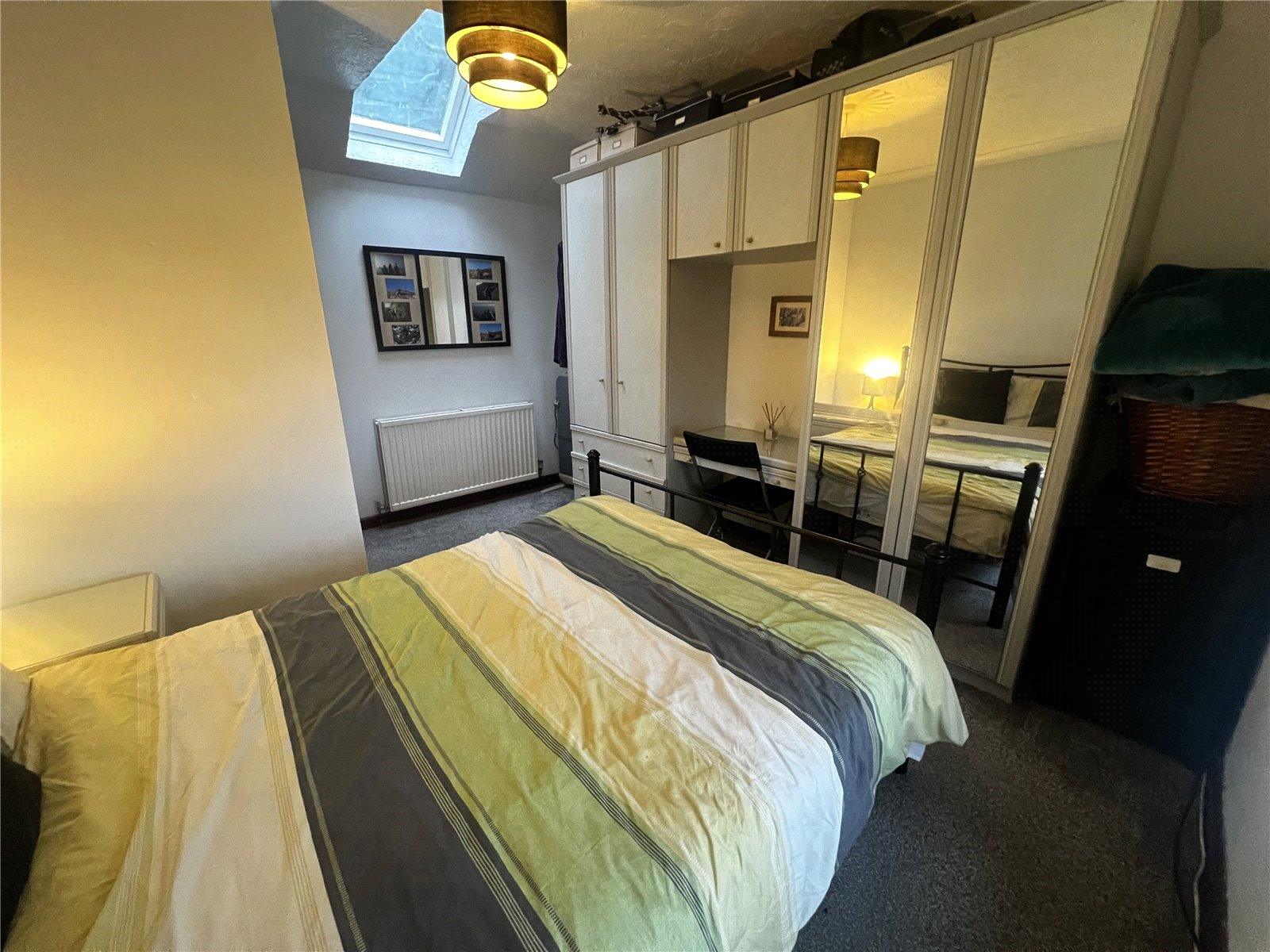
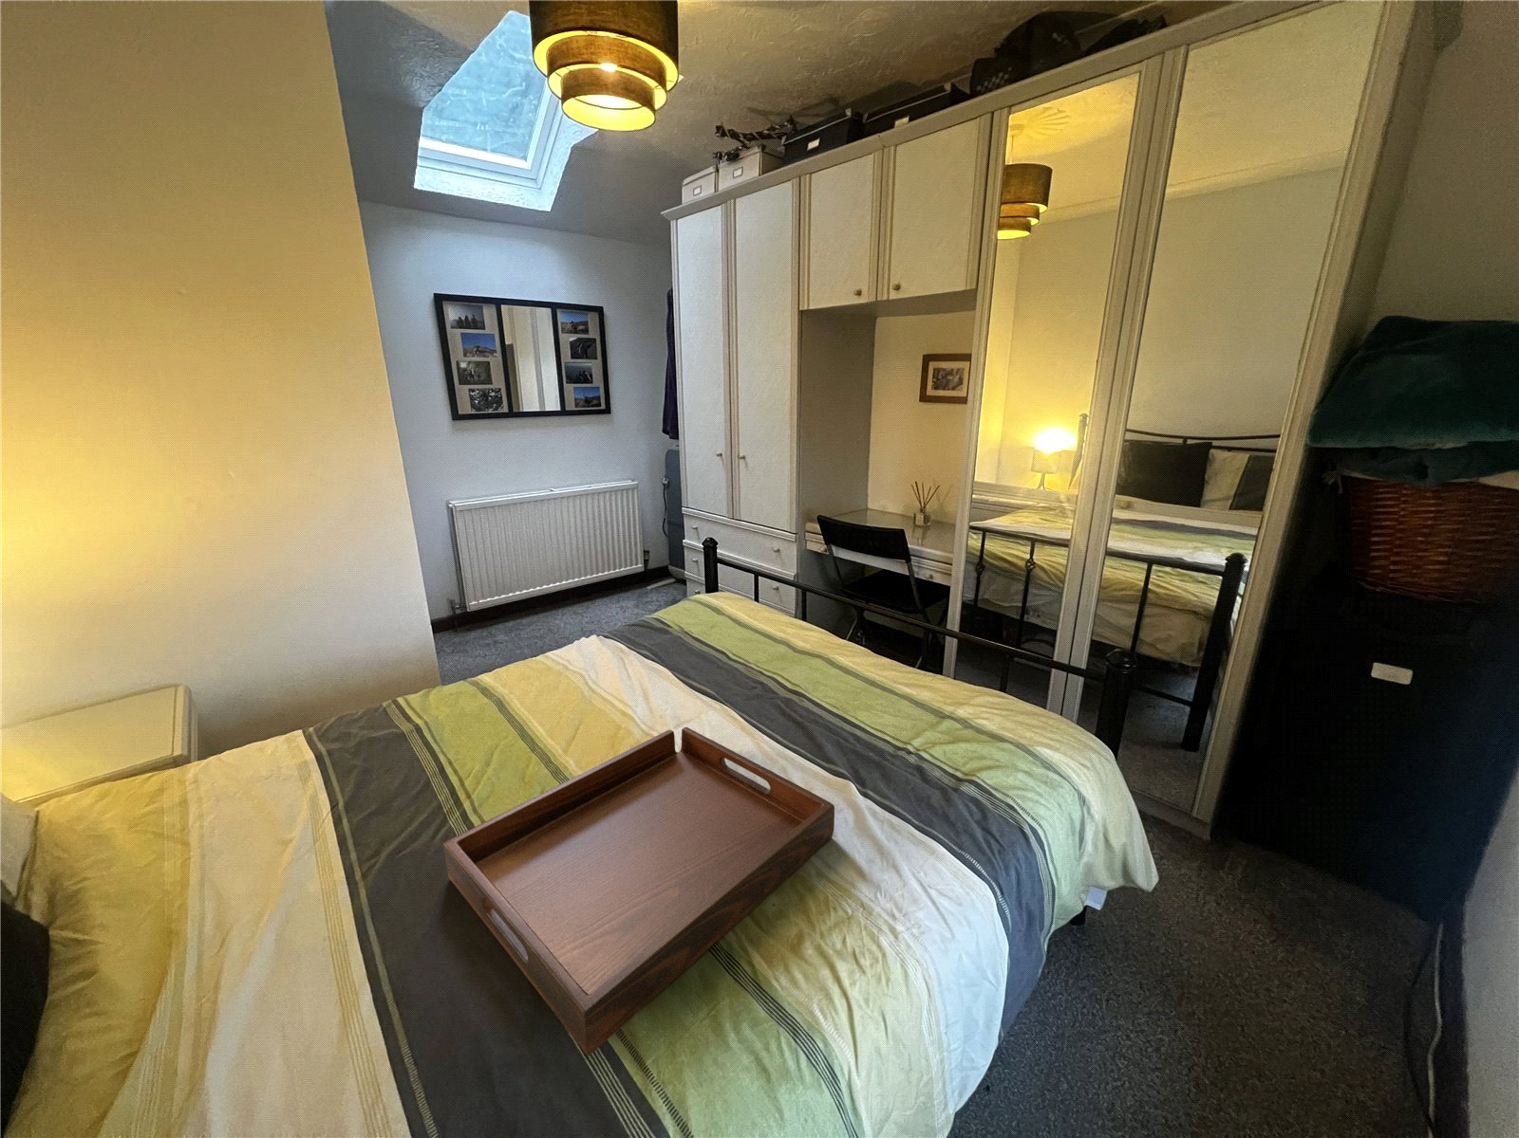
+ serving tray (648, 838)
